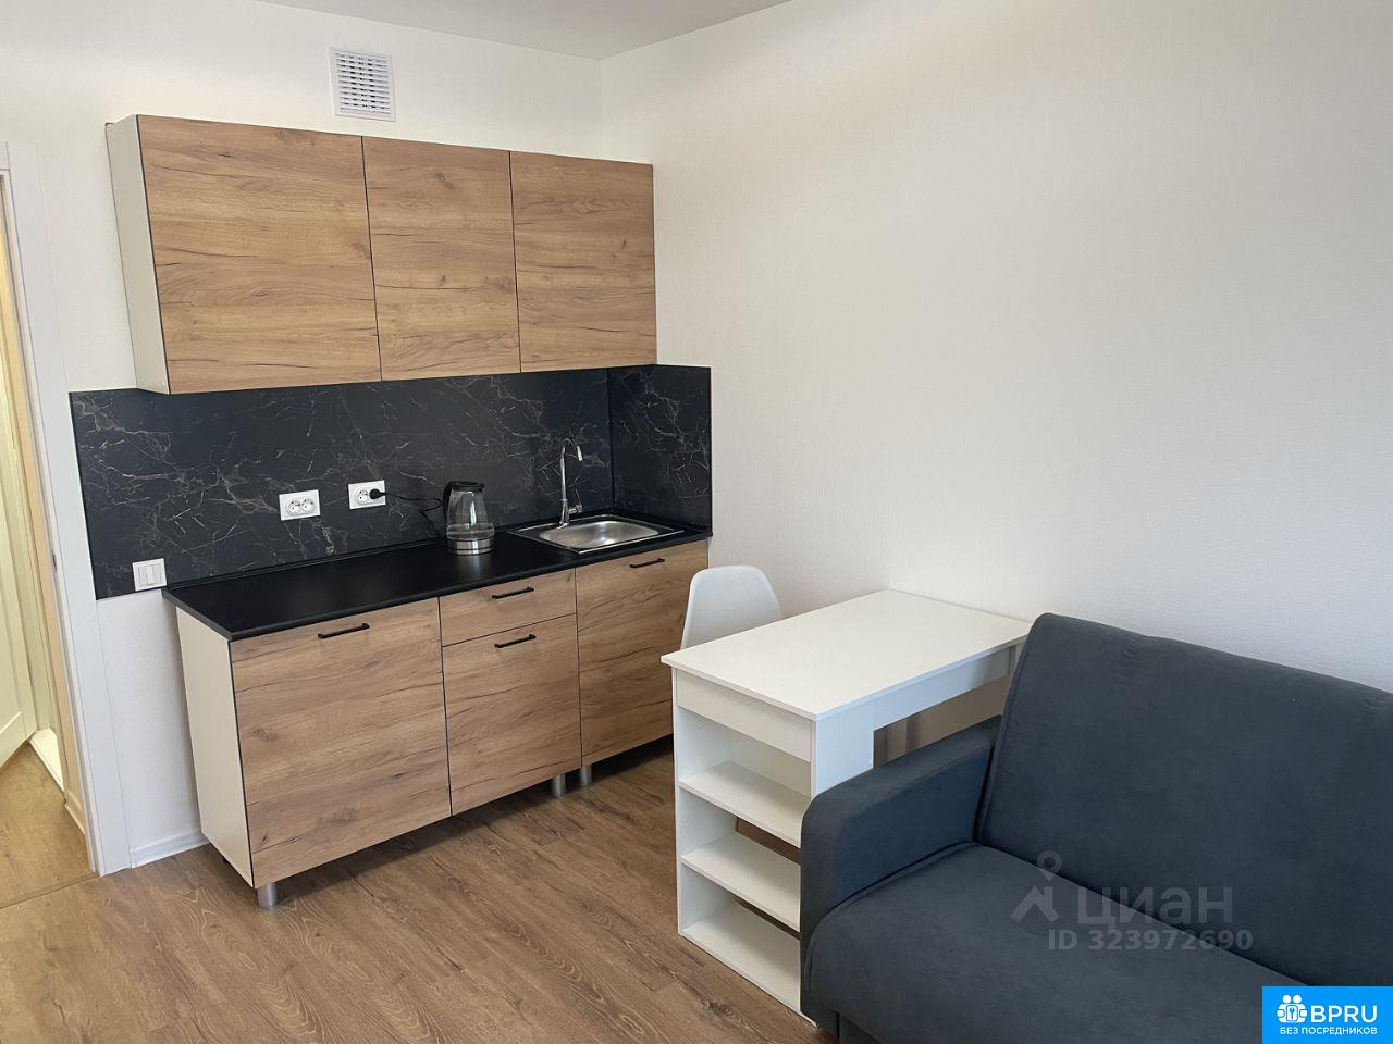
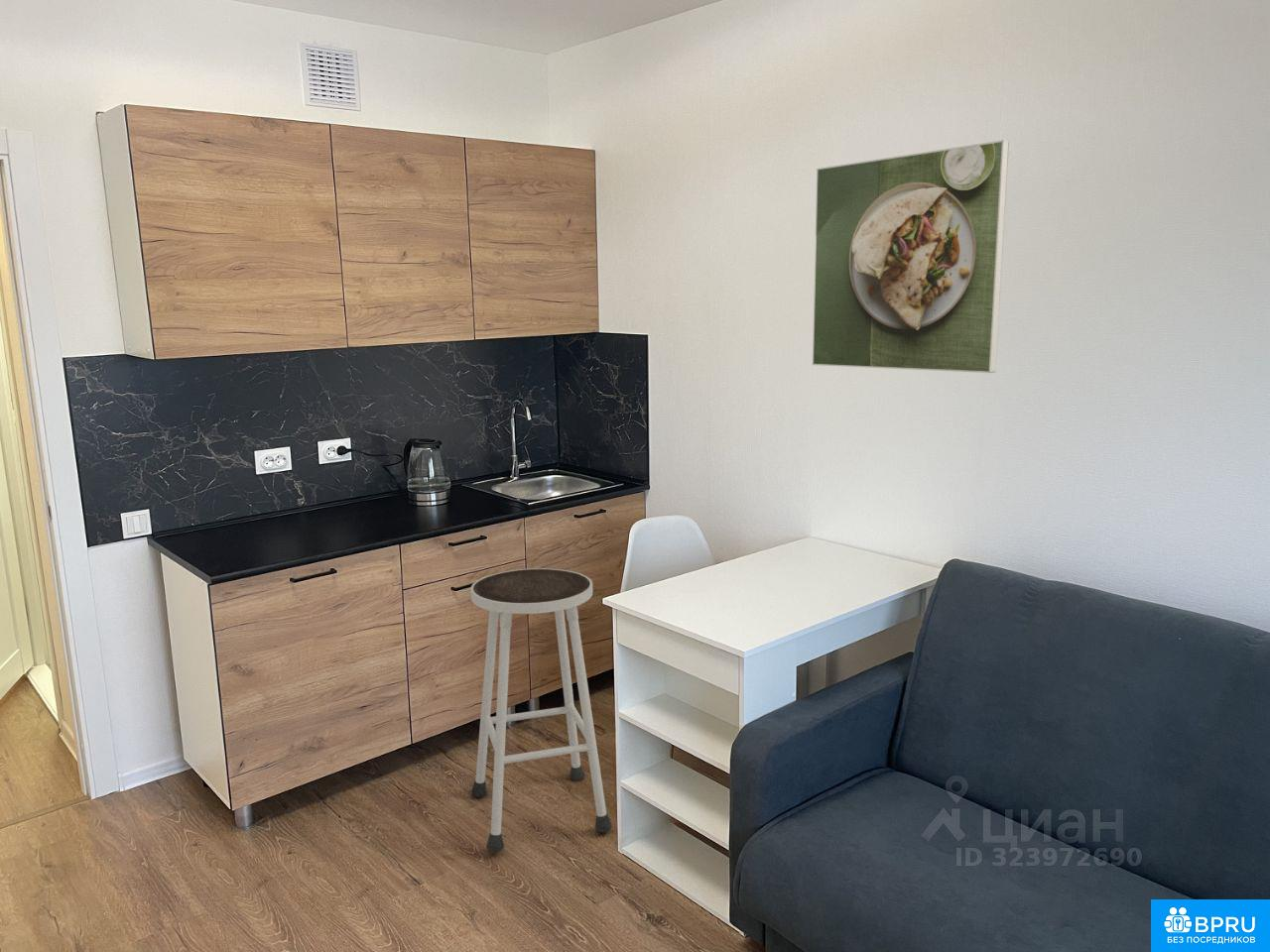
+ stool (538, 710)
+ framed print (901, 264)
